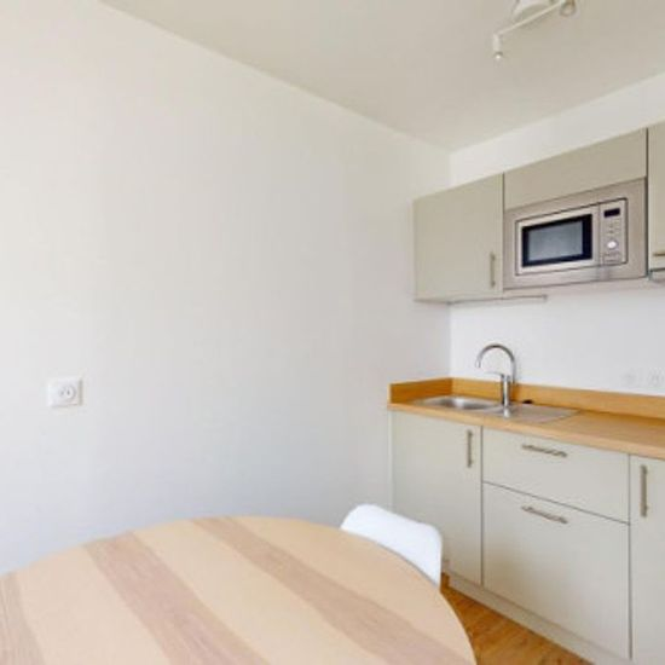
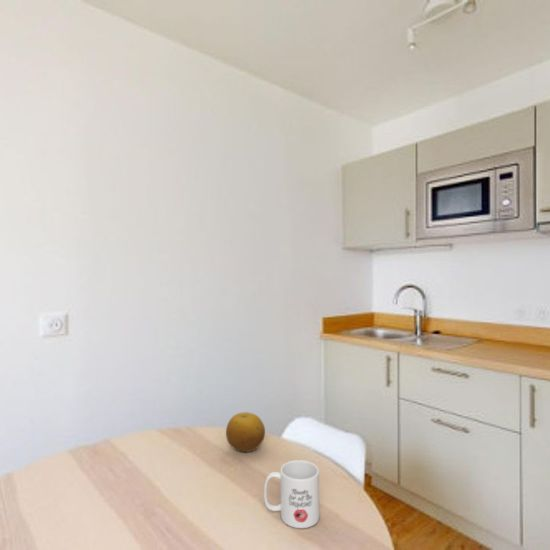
+ fruit (245, 431)
+ mug (291, 492)
